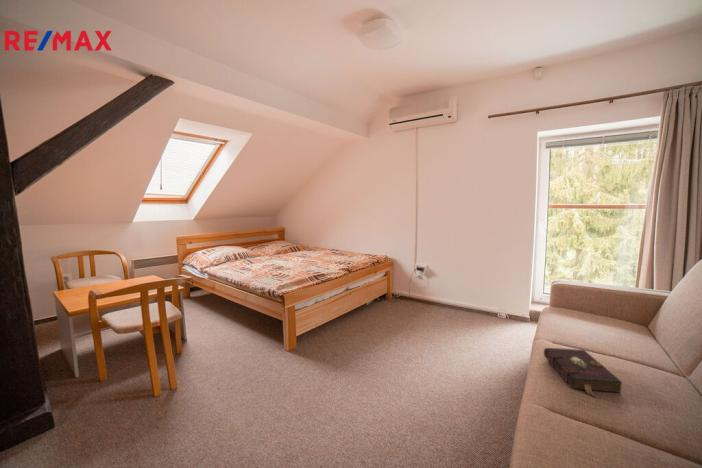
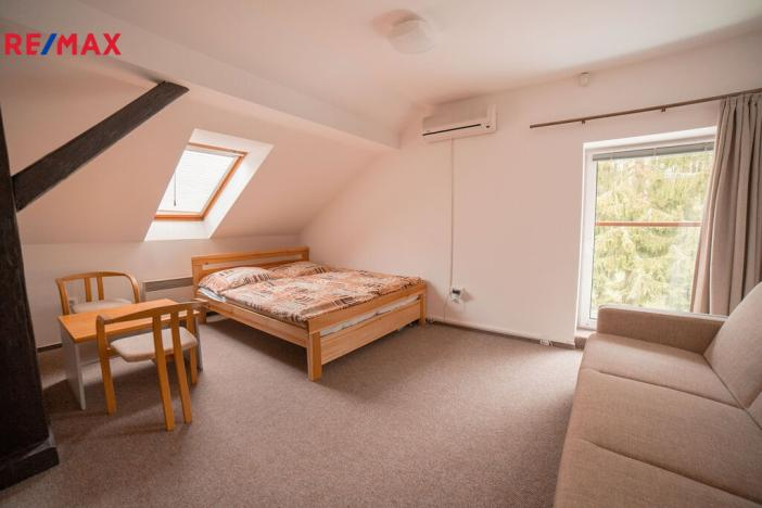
- book (580, 370)
